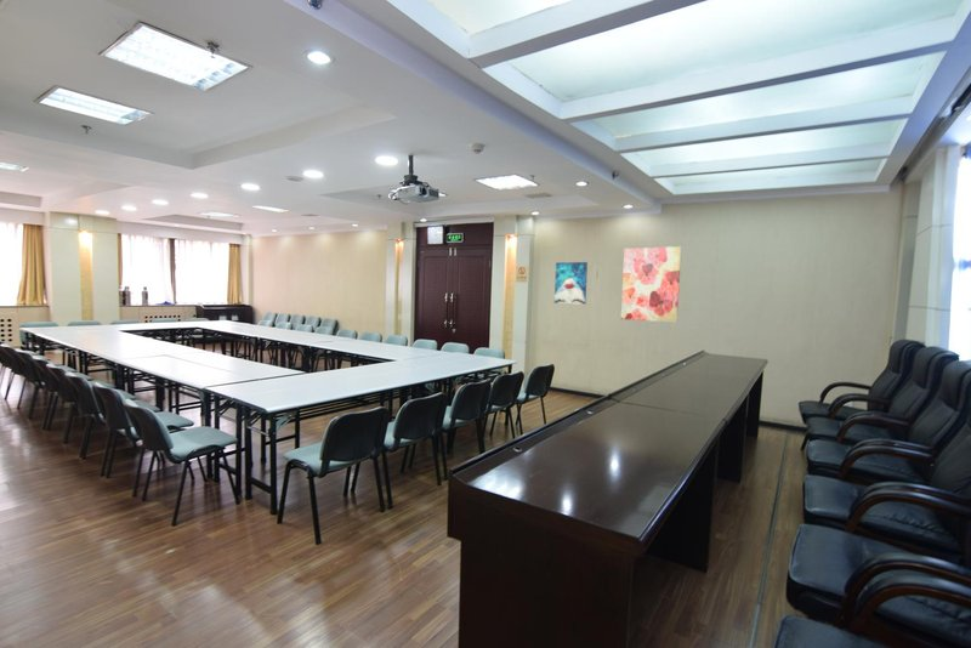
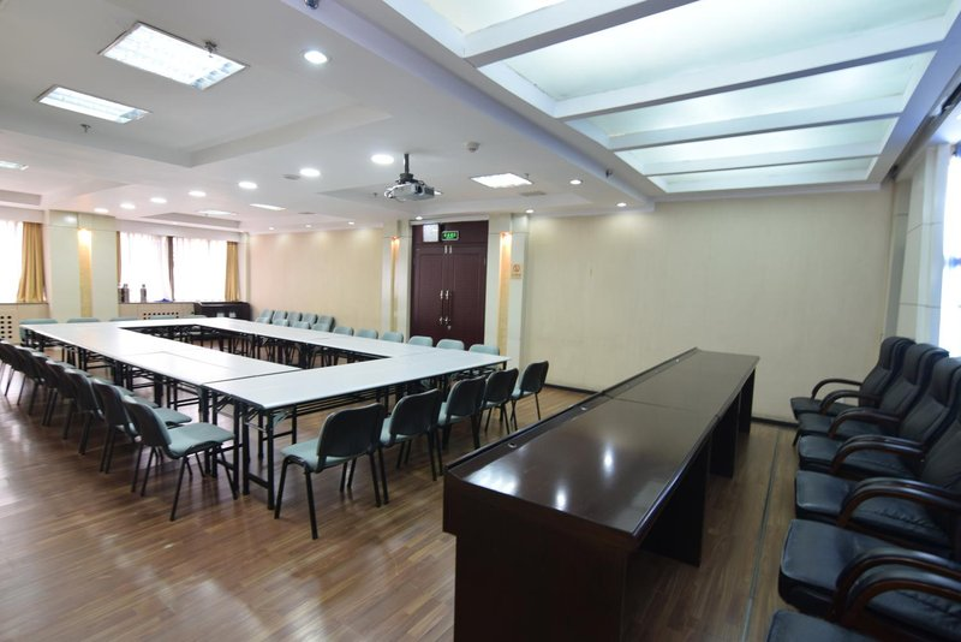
- wall art (570, 283)
- wall art (649, 284)
